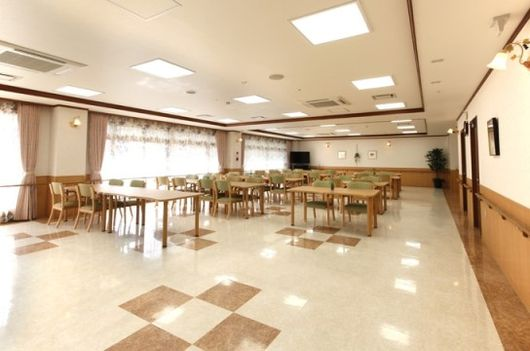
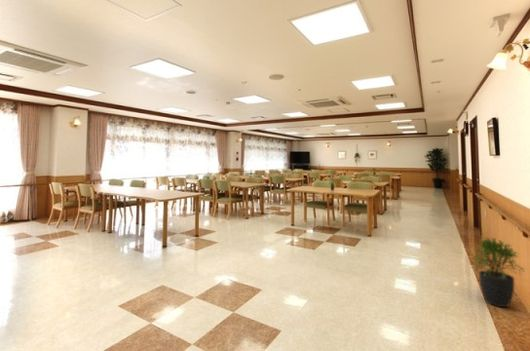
+ potted plant (496, 269)
